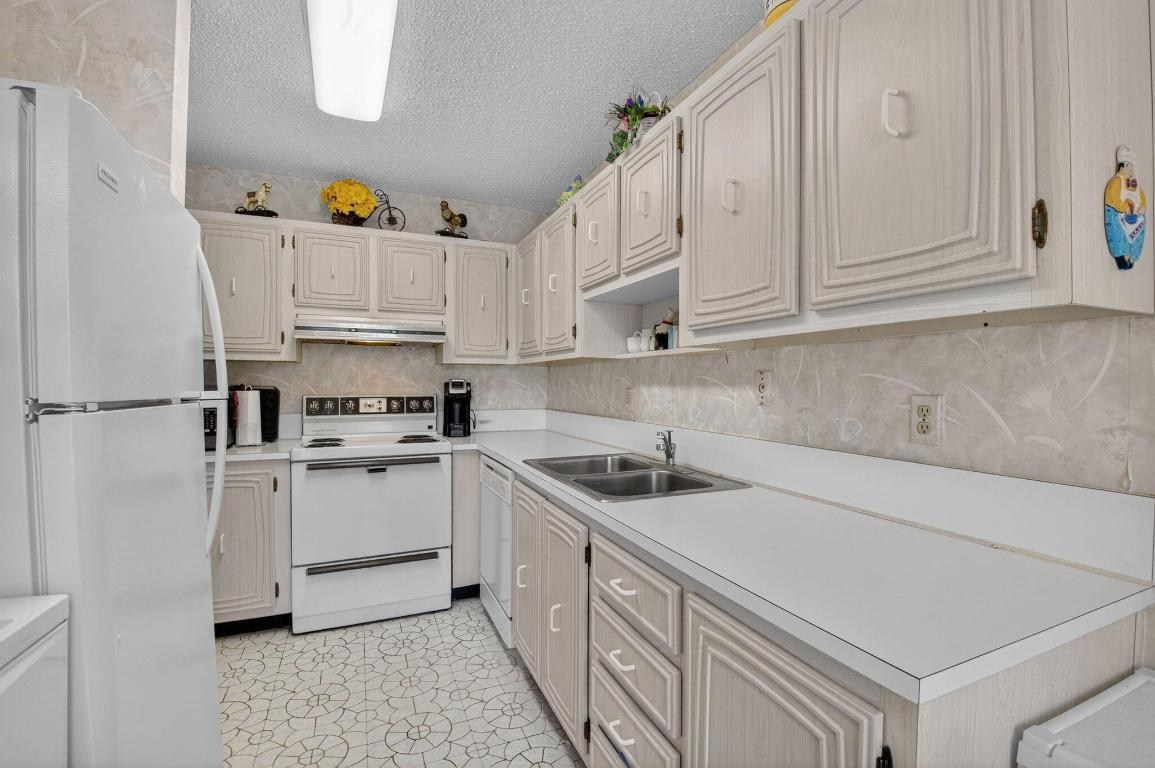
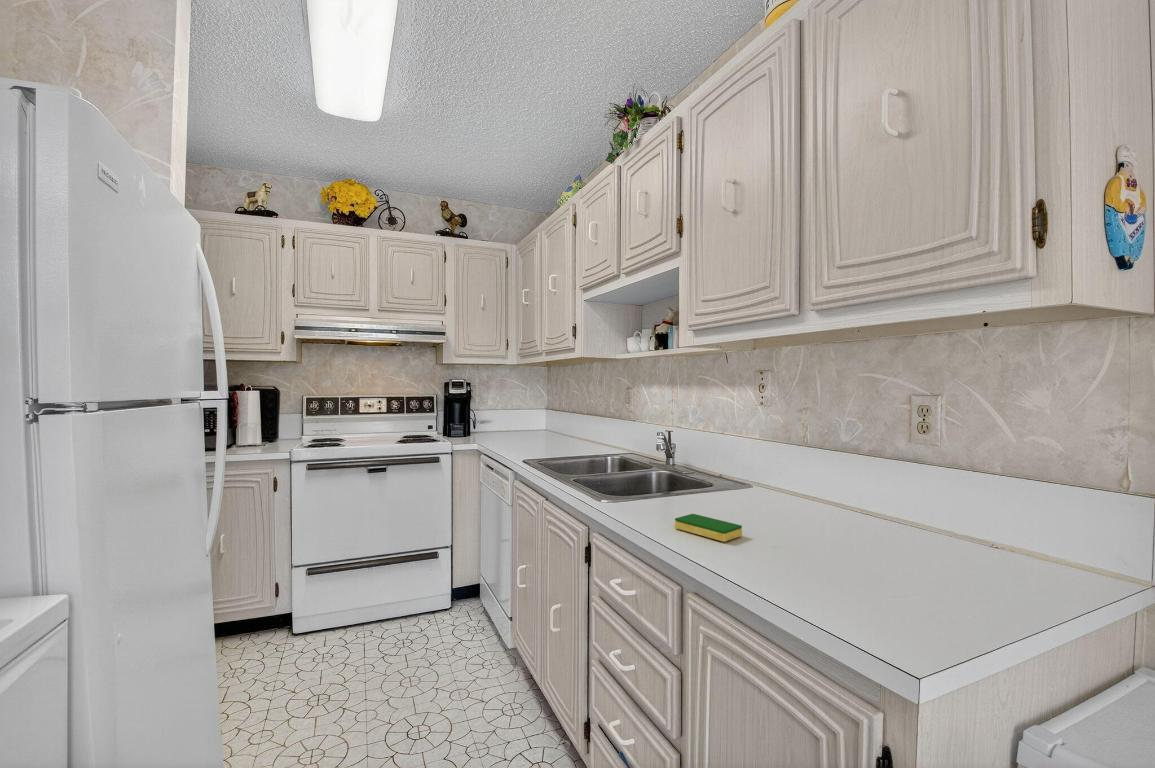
+ dish sponge (707, 526)
